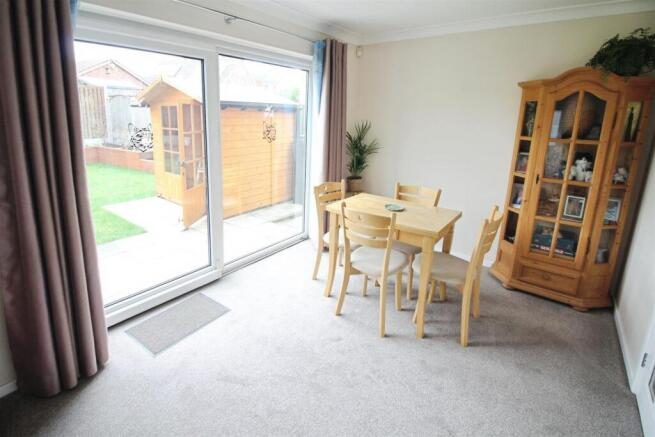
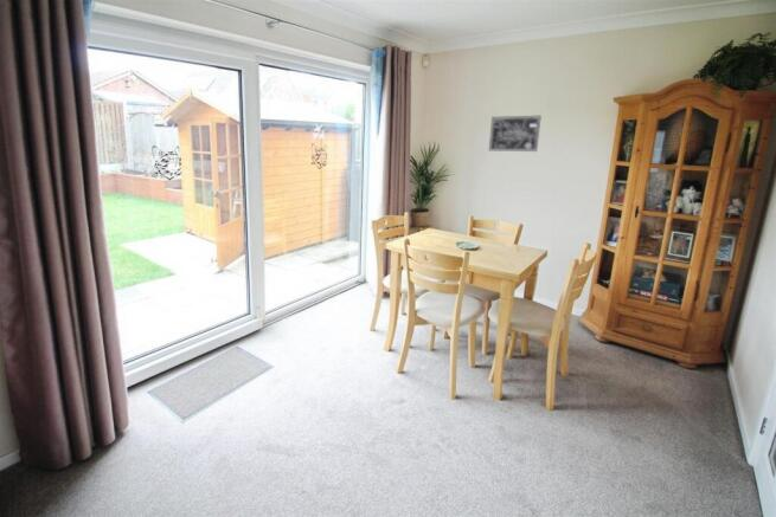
+ wall art (513, 134)
